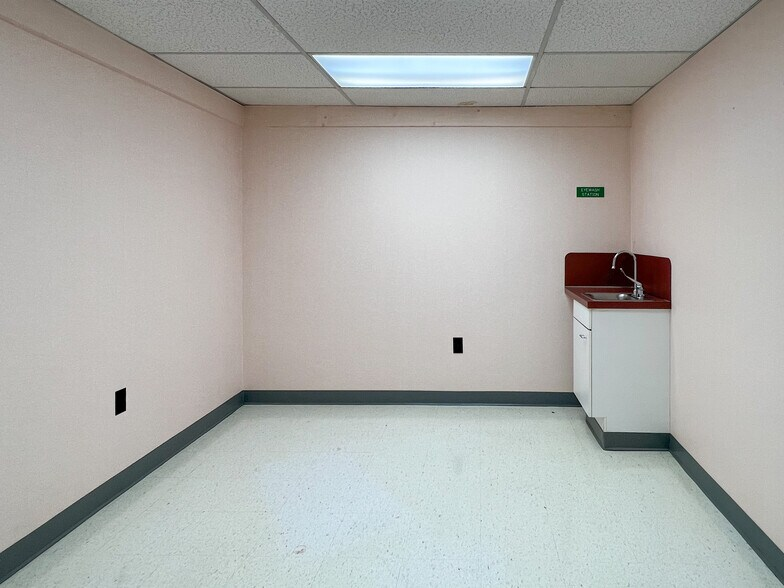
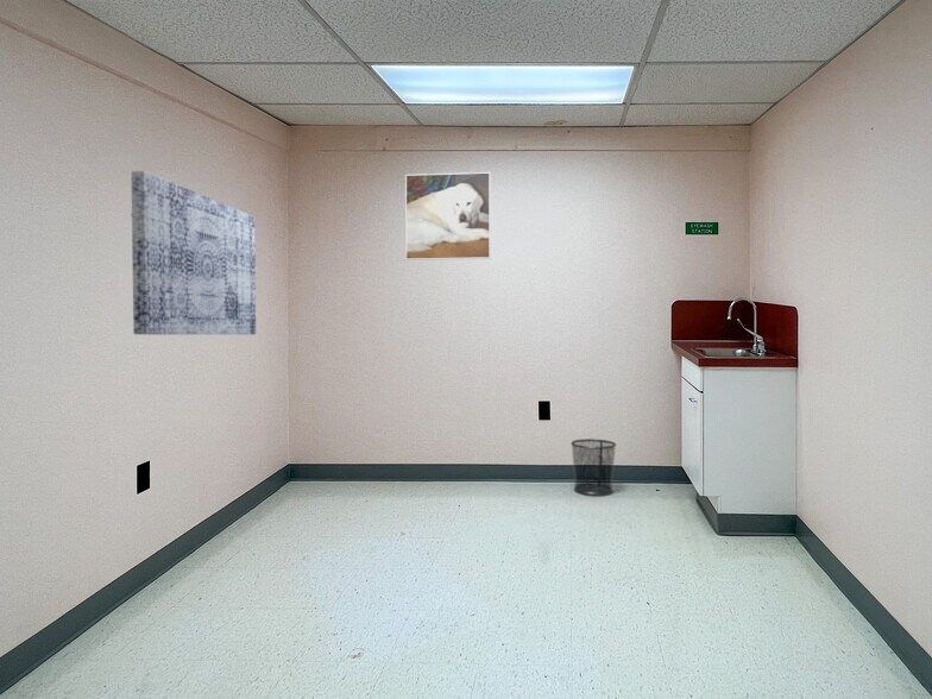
+ wall art (203, 266)
+ waste bin (593, 466)
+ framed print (447, 216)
